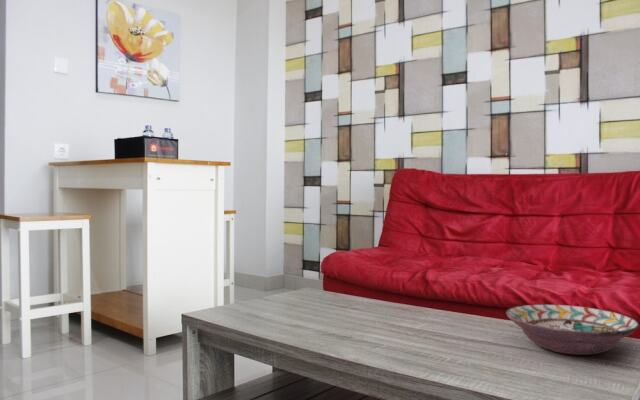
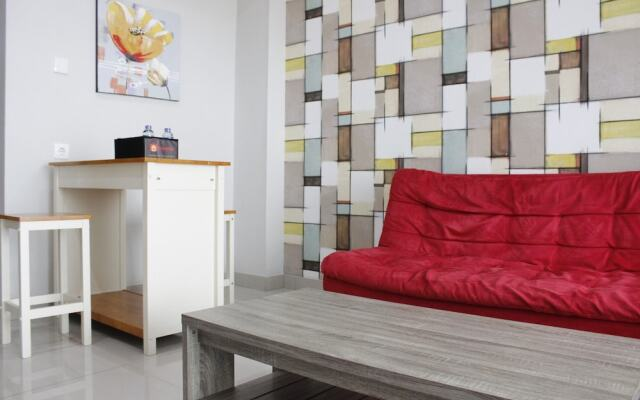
- decorative bowl (569, 331)
